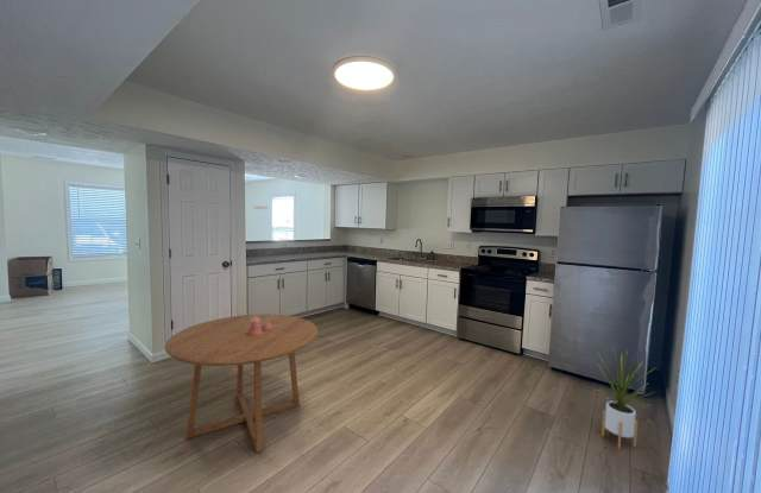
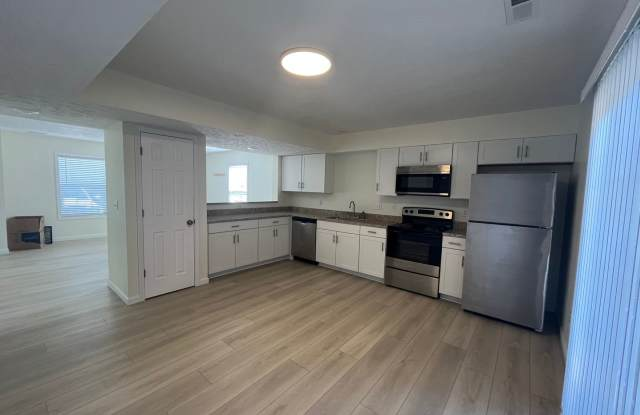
- house plant (623, 397)
- decorative vase (259, 323)
- dining table (241, 375)
